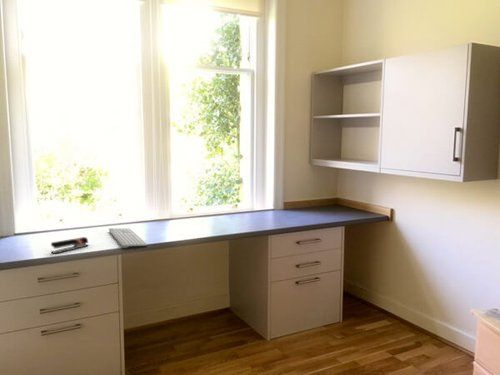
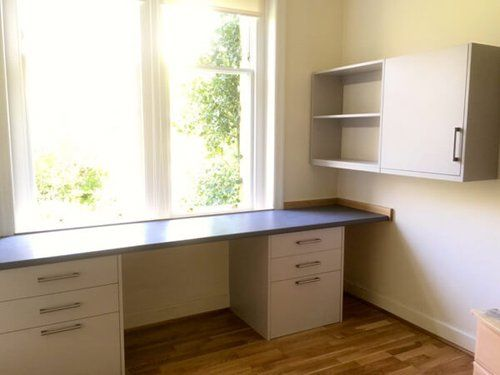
- stapler (70, 244)
- keyboard (126, 236)
